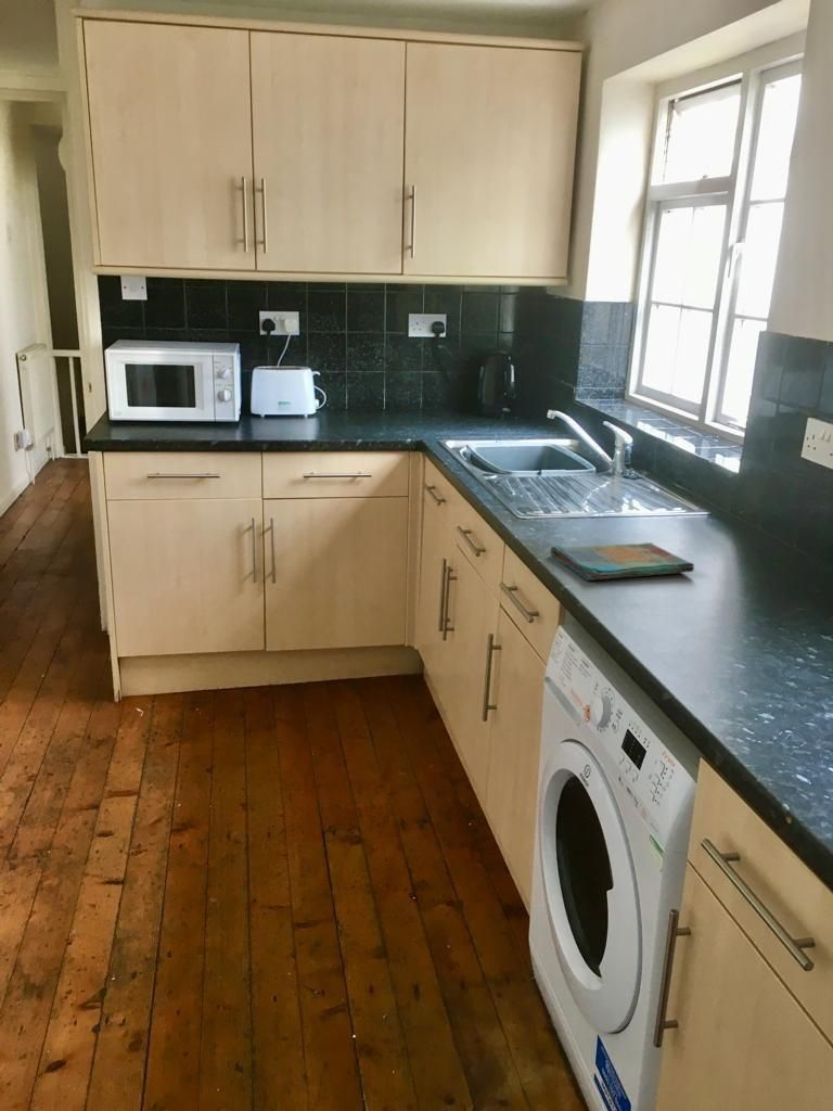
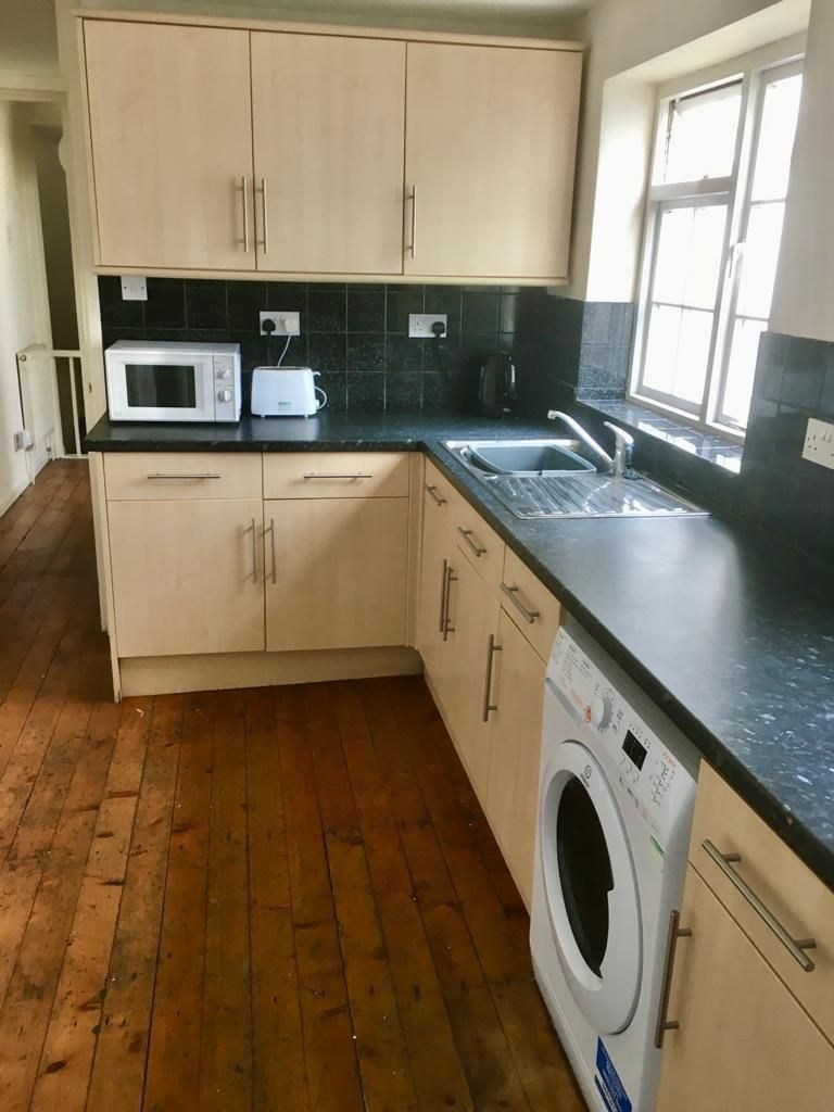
- dish towel (620, 558)
